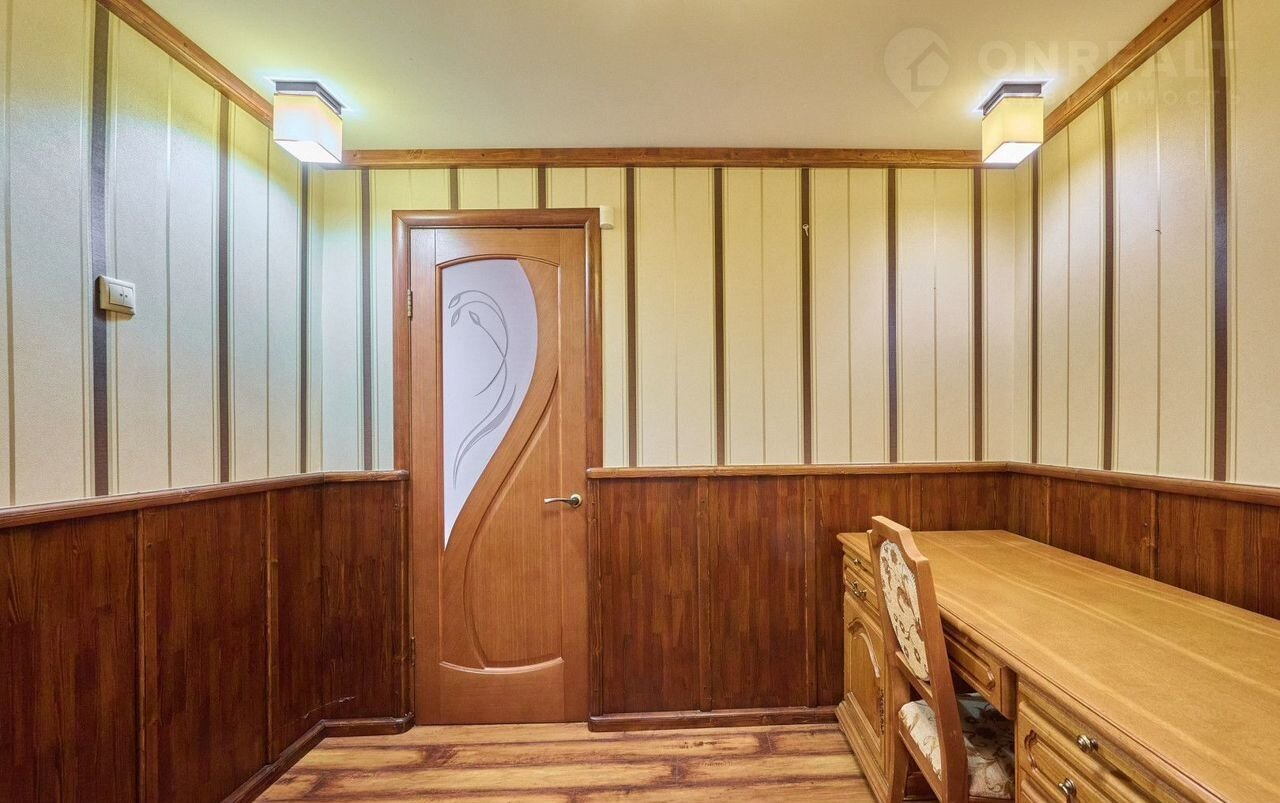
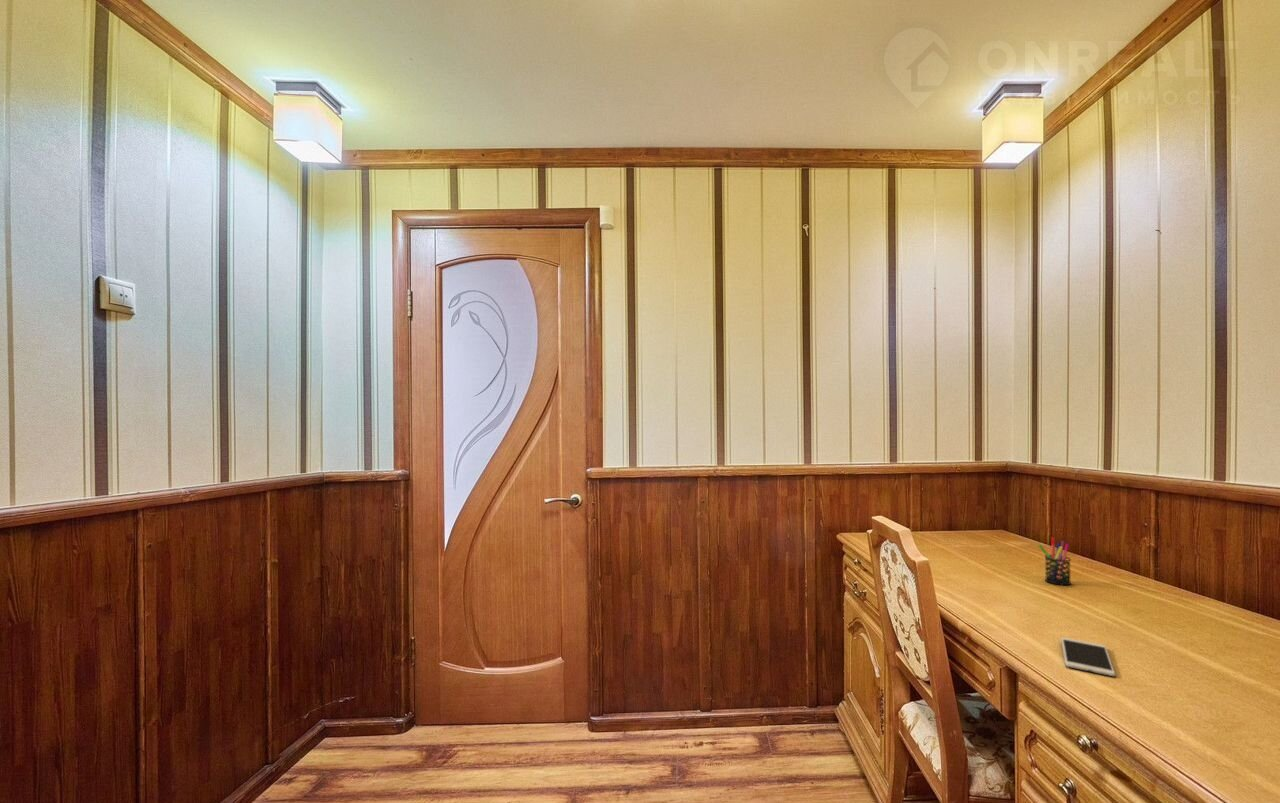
+ pen holder (1054, 560)
+ smartphone (1086, 655)
